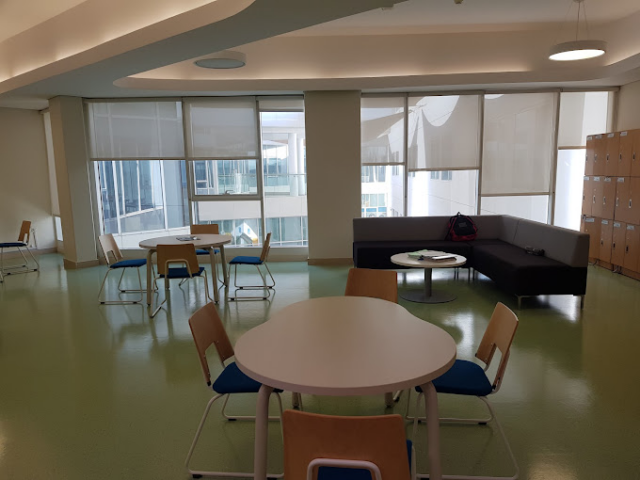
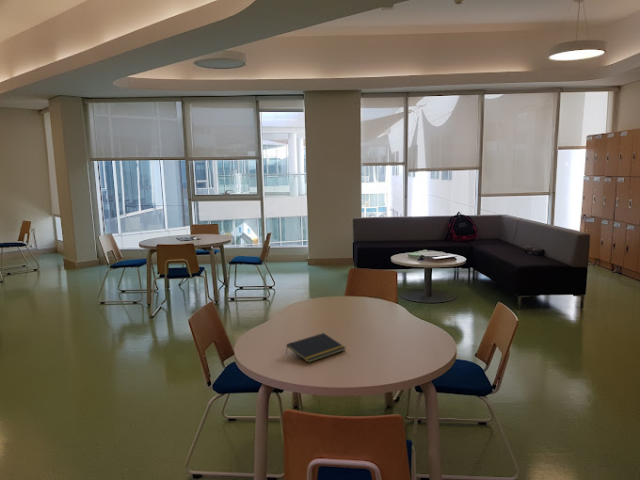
+ notepad (316, 347)
